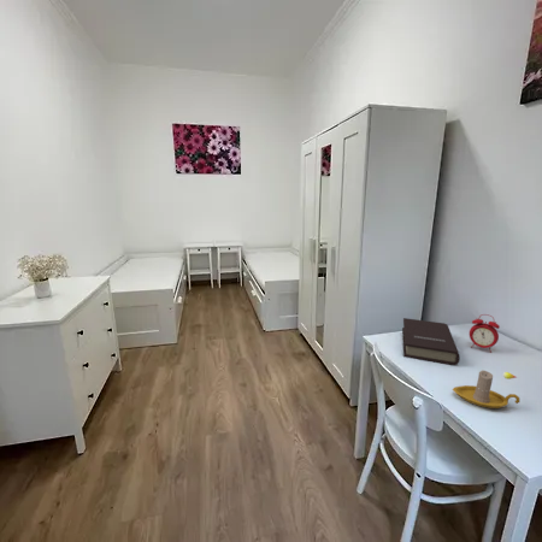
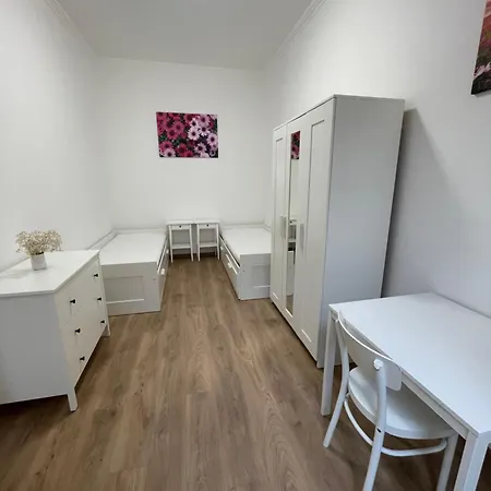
- candle holder (487, 385)
- book (428, 338)
- alarm clock (483, 331)
